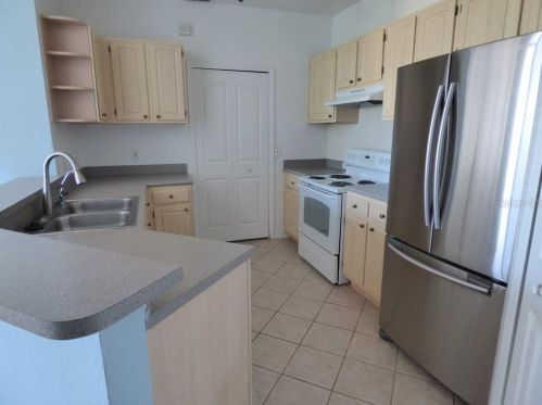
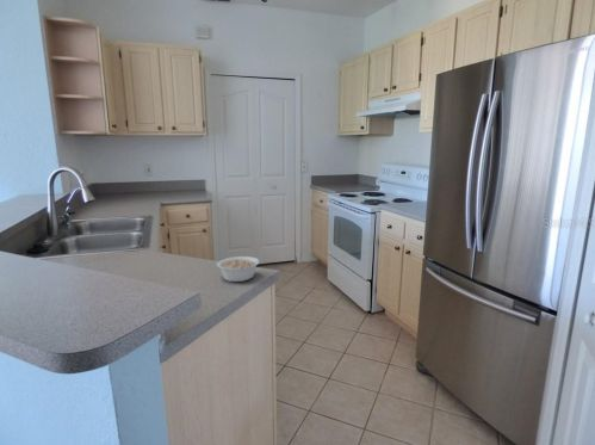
+ legume (240, 267)
